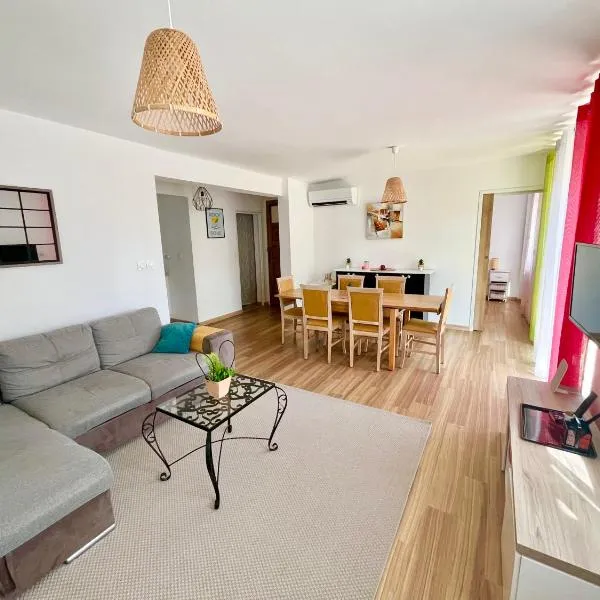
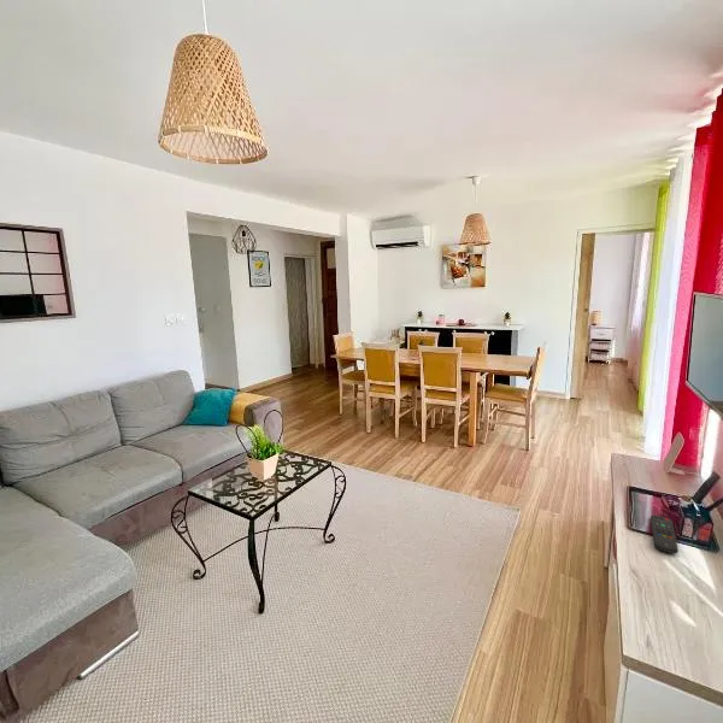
+ remote control (663, 533)
